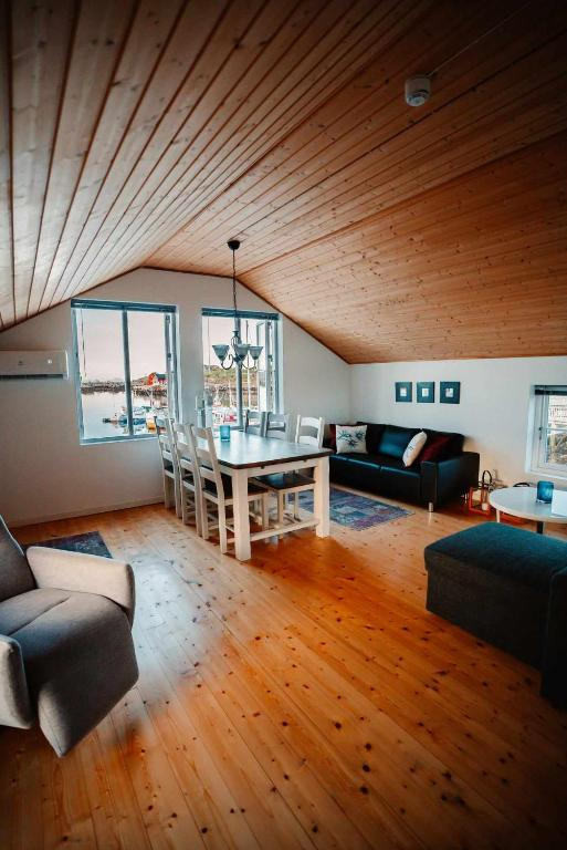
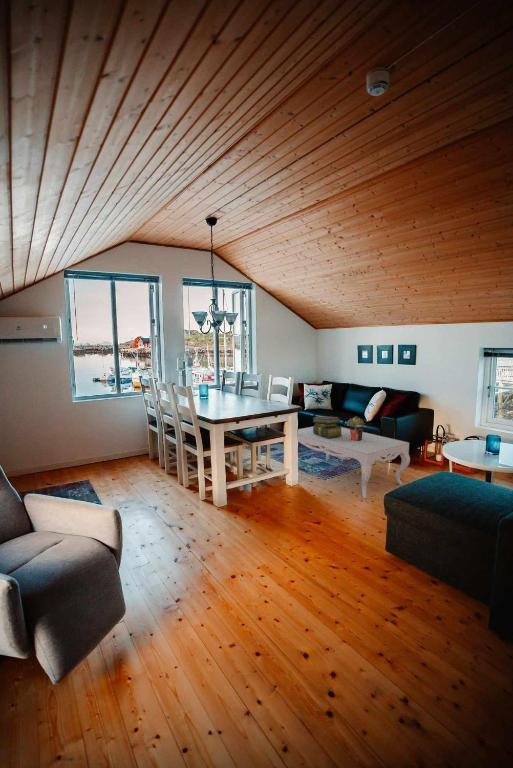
+ coffee table (343, 456)
+ potted plant (355, 428)
+ stack of books (326, 425)
